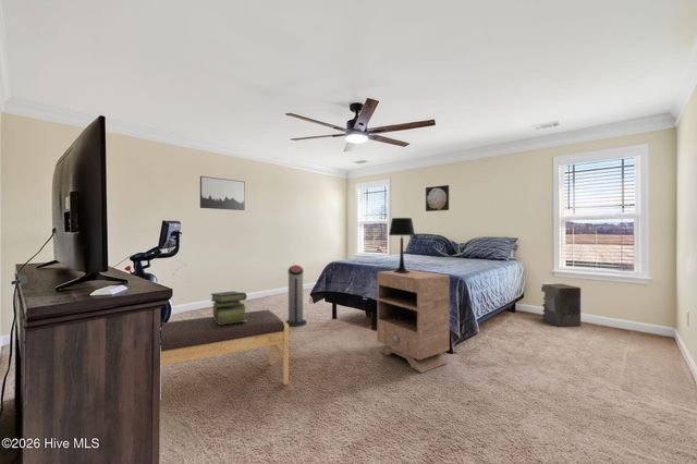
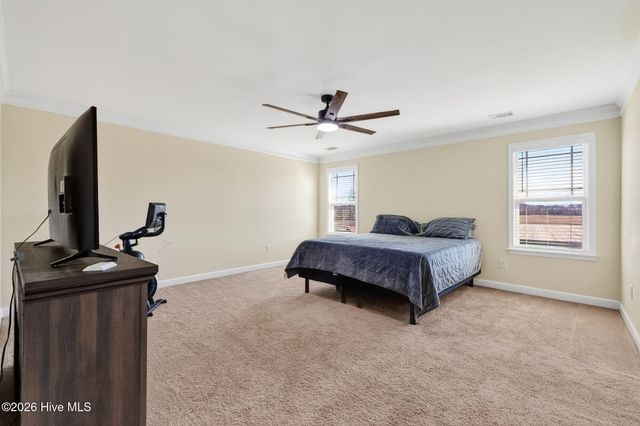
- nightstand (411, 315)
- stack of books (228, 305)
- air purifier (295, 294)
- table lamp (401, 245)
- wall art (437, 198)
- bench (197, 357)
- storage bin (560, 304)
- wall art (223, 194)
